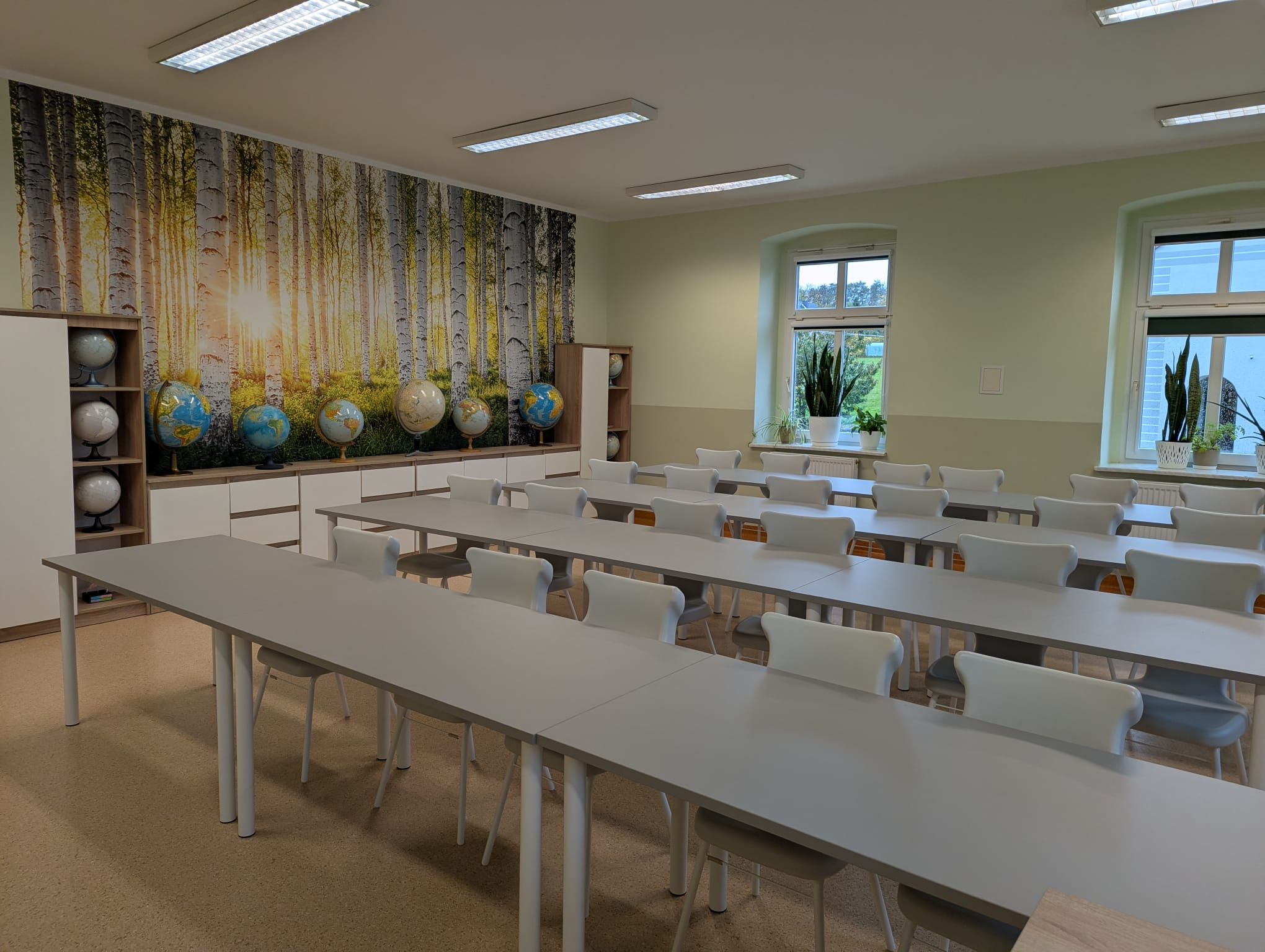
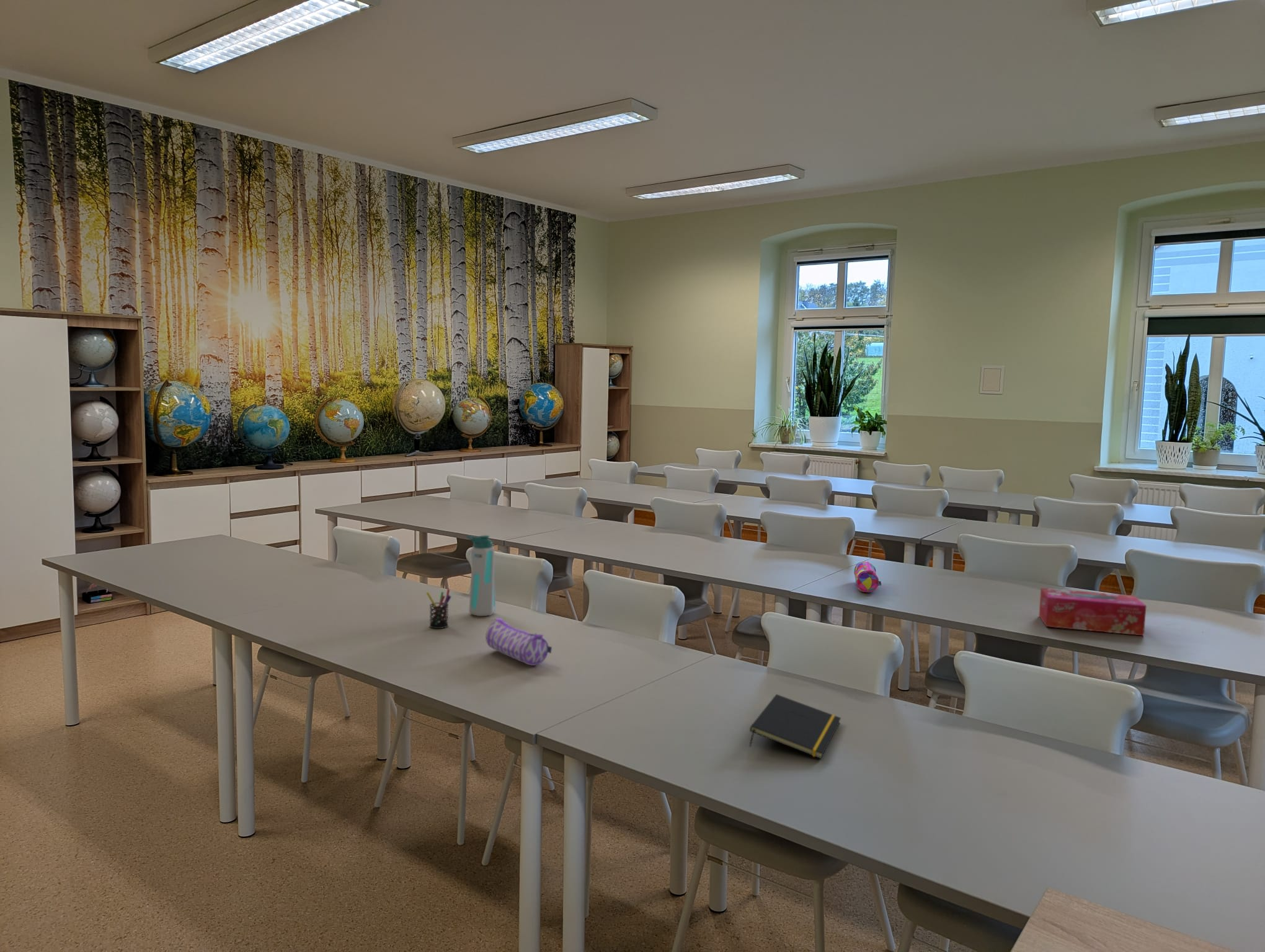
+ pen holder (440, 607)
+ notepad (797, 724)
+ pencil case (516, 641)
+ water bottle (481, 575)
+ tissue box (1090, 610)
+ pencil case (866, 576)
